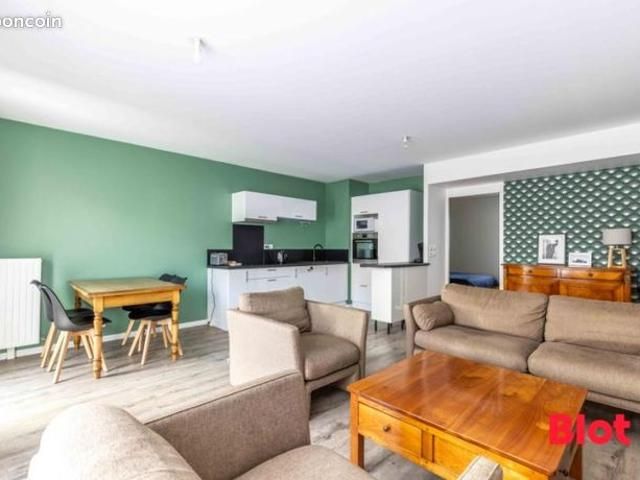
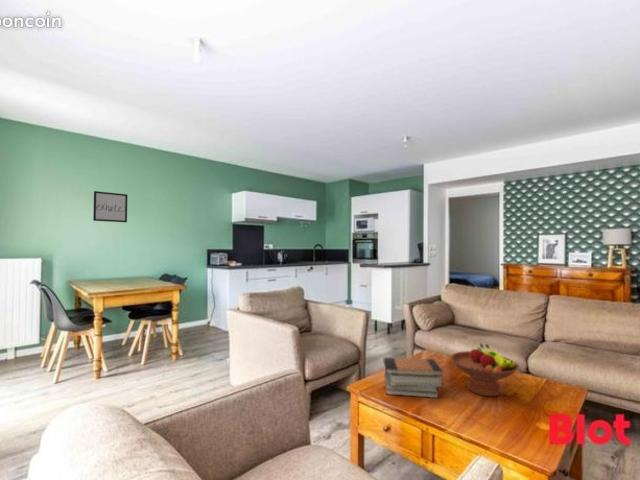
+ fruit bowl (483, 369)
+ book stack (411, 376)
+ wall art (110, 207)
